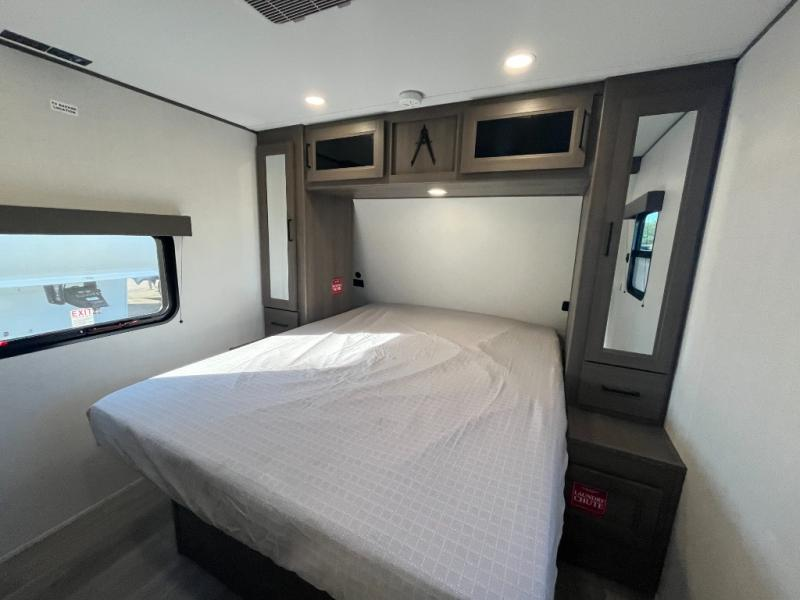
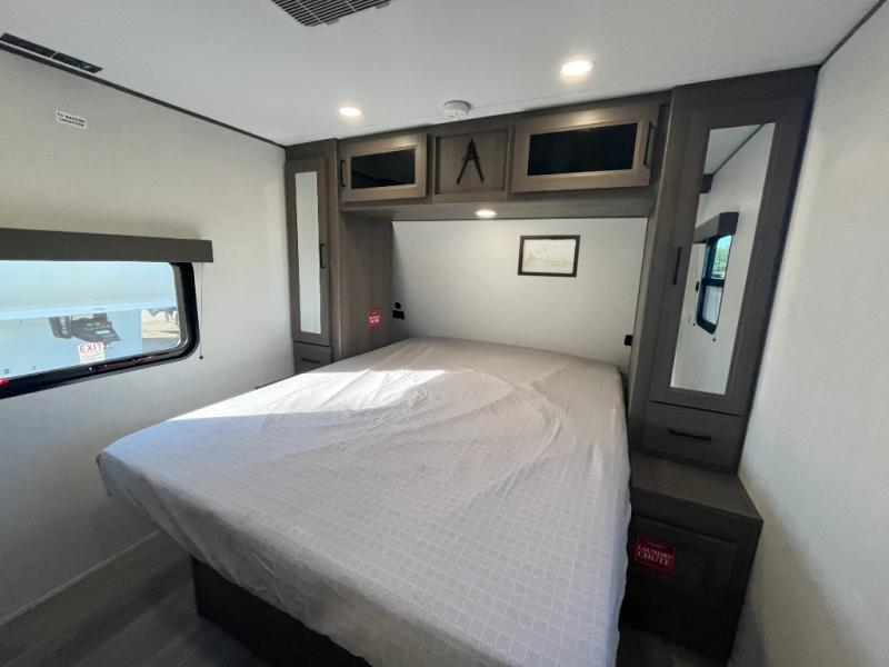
+ wall art (547, 256)
